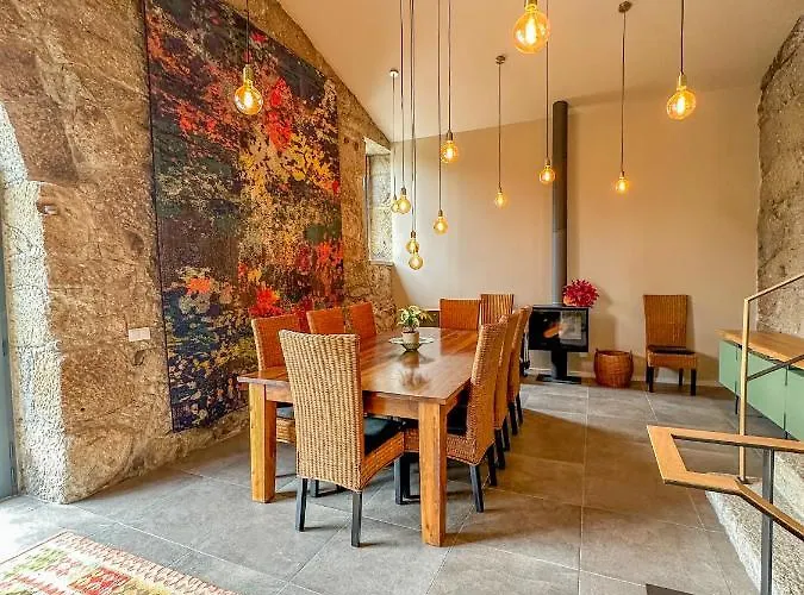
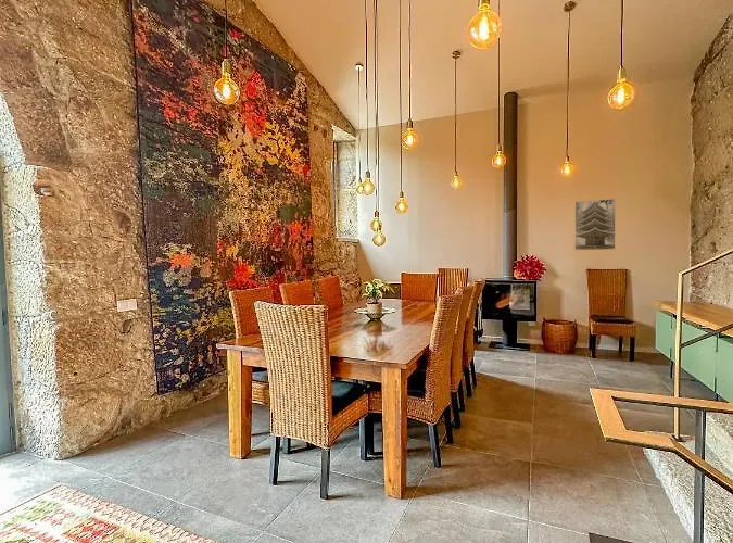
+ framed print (594, 225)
